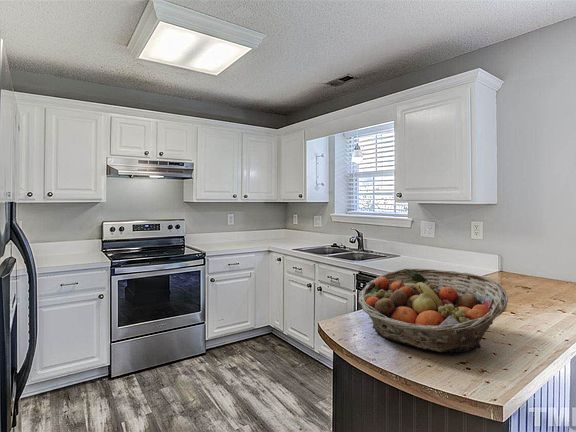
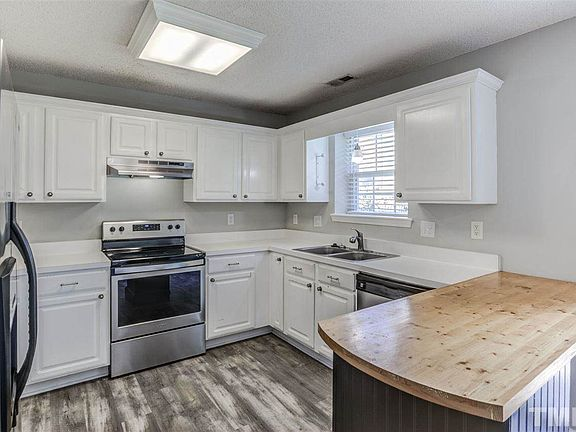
- fruit basket (426, 304)
